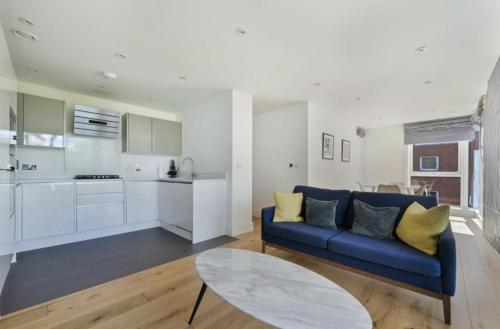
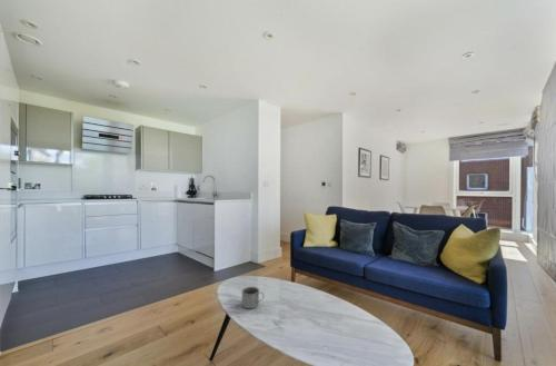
+ mug (251, 297)
